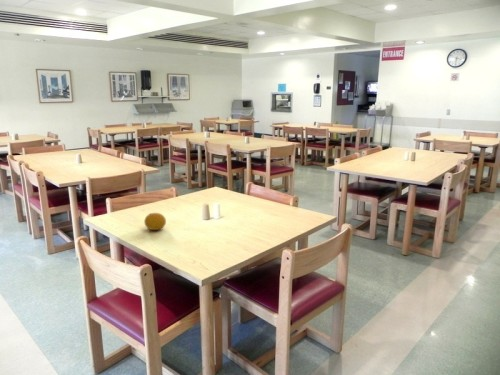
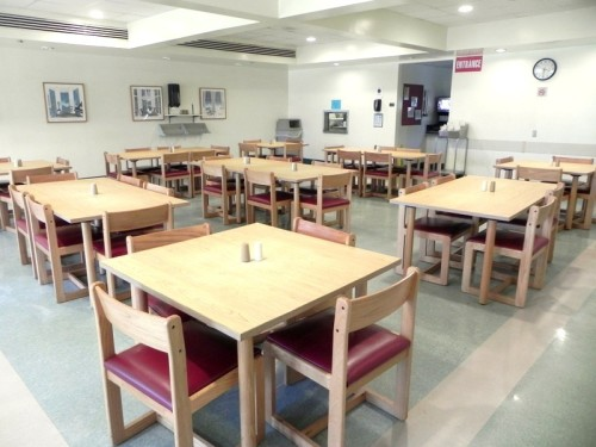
- fruit (155, 221)
